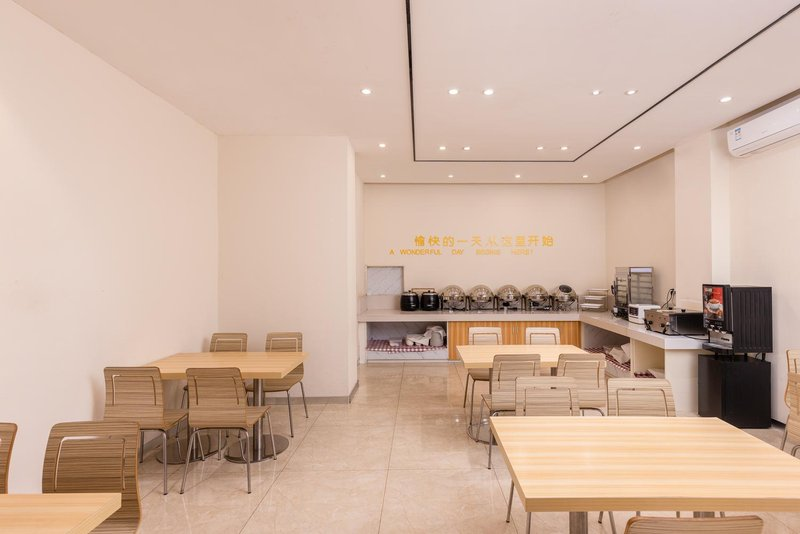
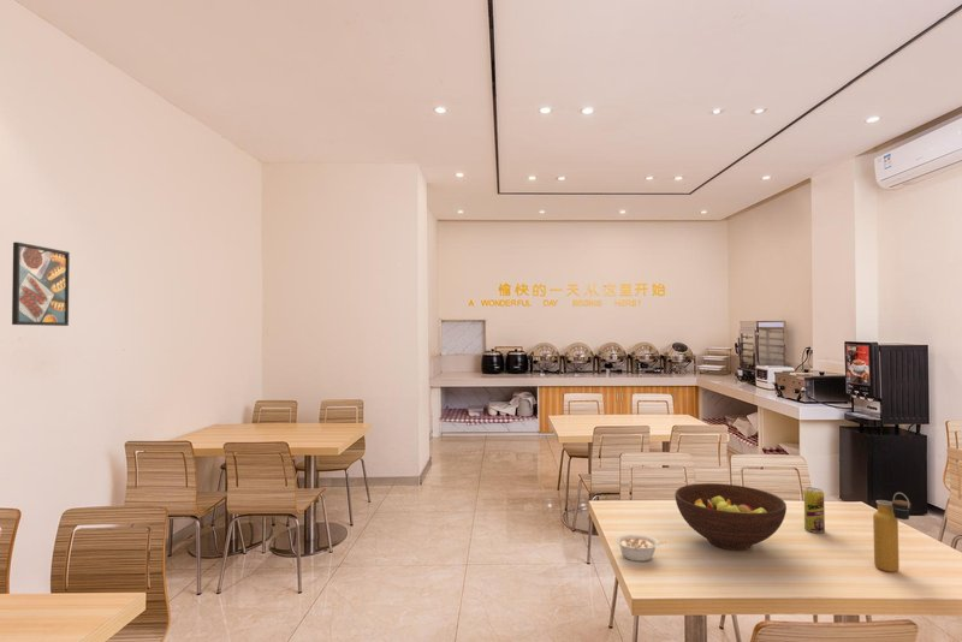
+ beverage can (814, 510)
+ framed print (42, 286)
+ fruit bowl (729, 521)
+ water bottle (892, 530)
+ legume (639, 547)
